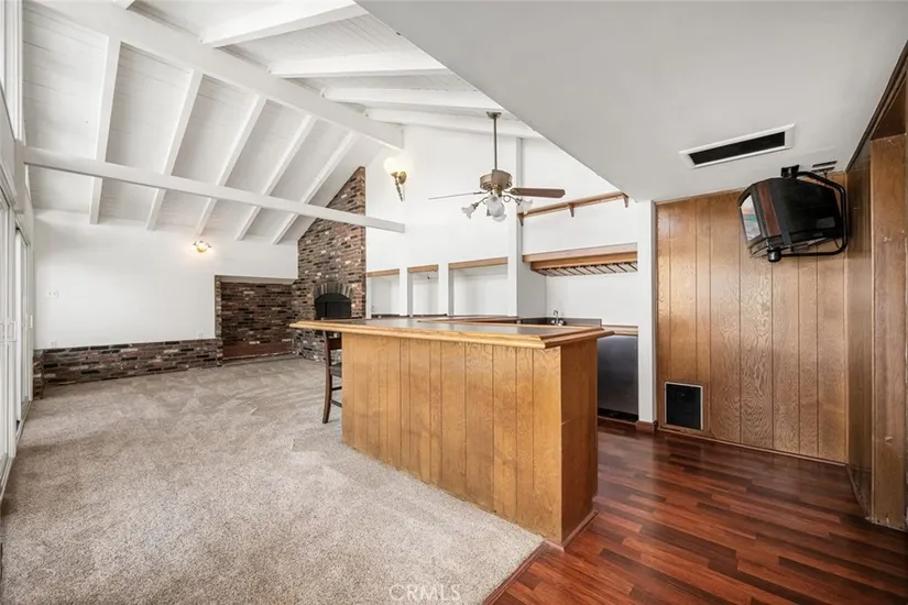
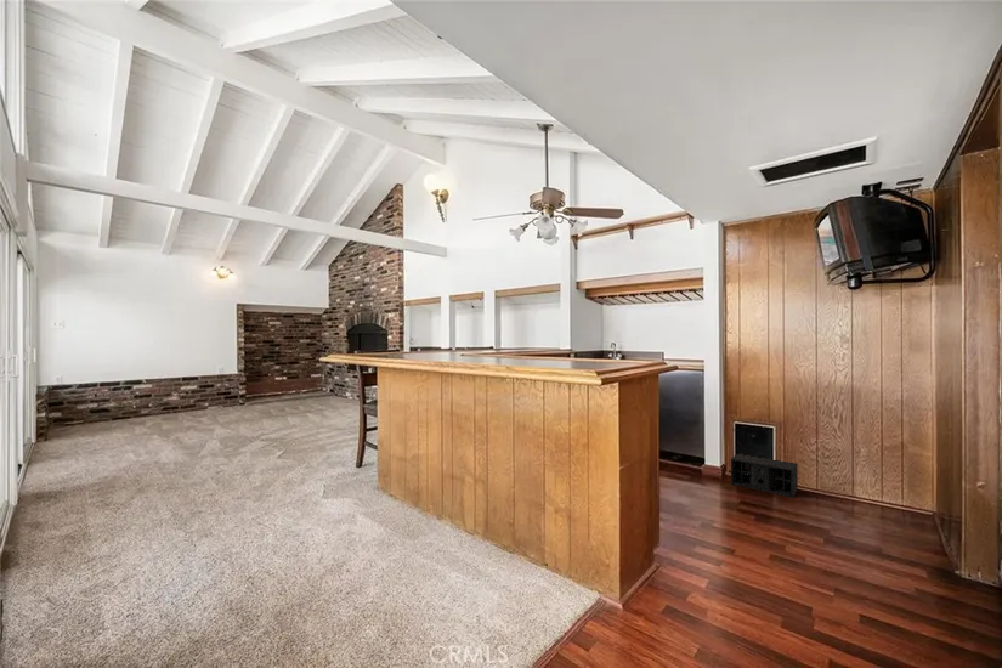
+ speaker (763, 474)
